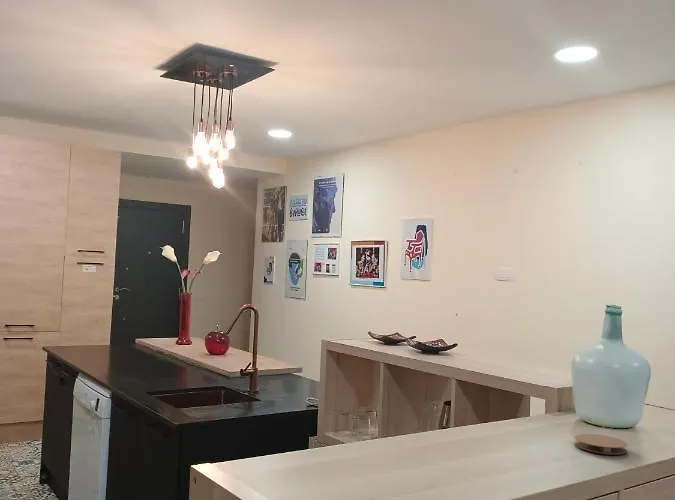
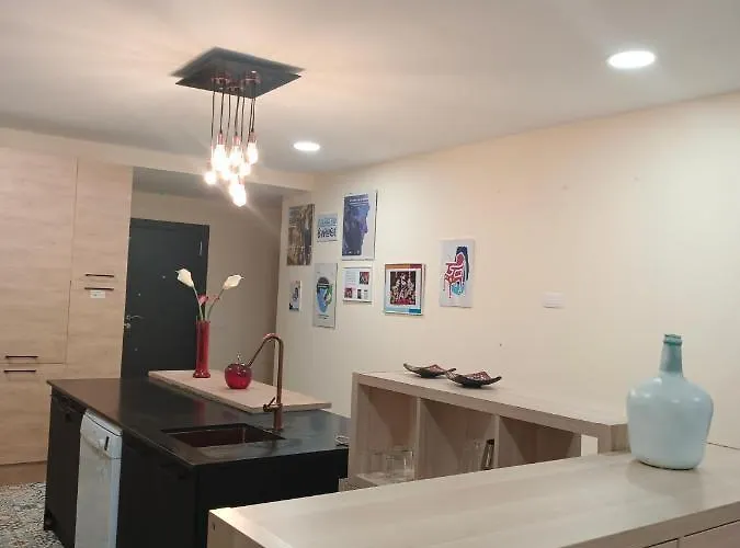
- coaster (600, 443)
